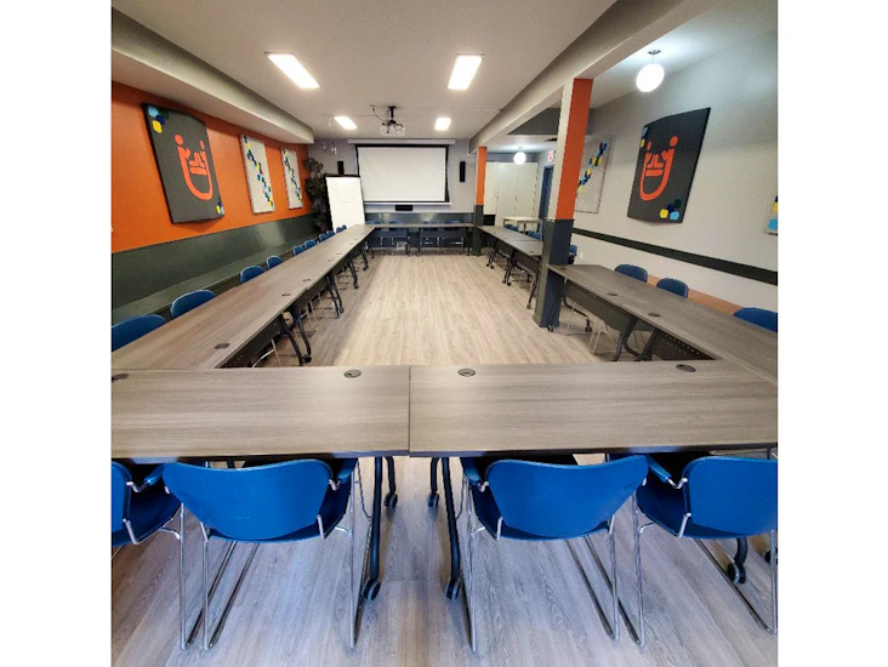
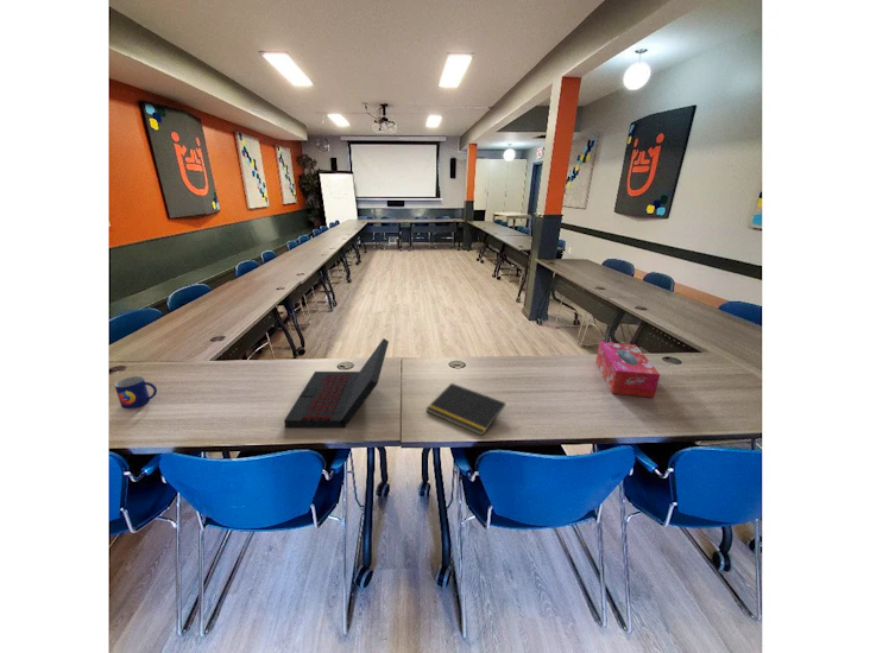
+ mug (138, 391)
+ notepad (465, 406)
+ tissue box (624, 367)
+ laptop (341, 378)
